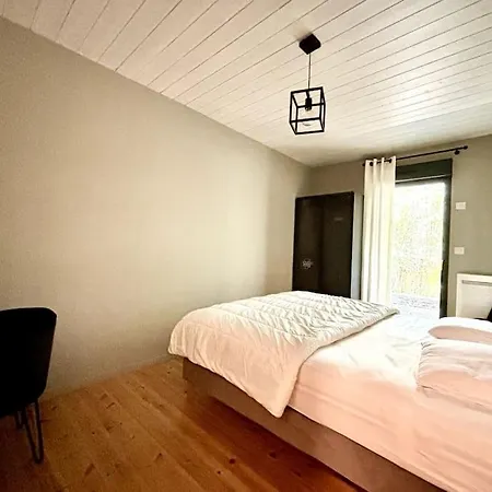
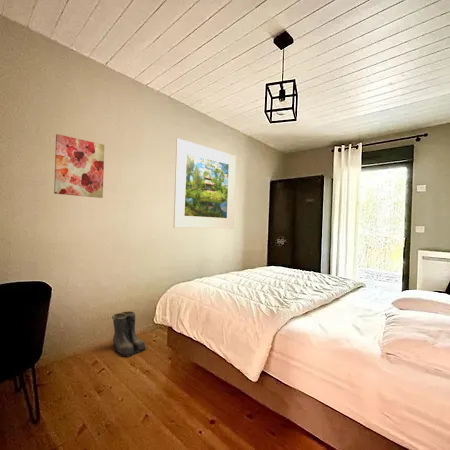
+ boots (128, 331)
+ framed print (207, 188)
+ wall art (80, 167)
